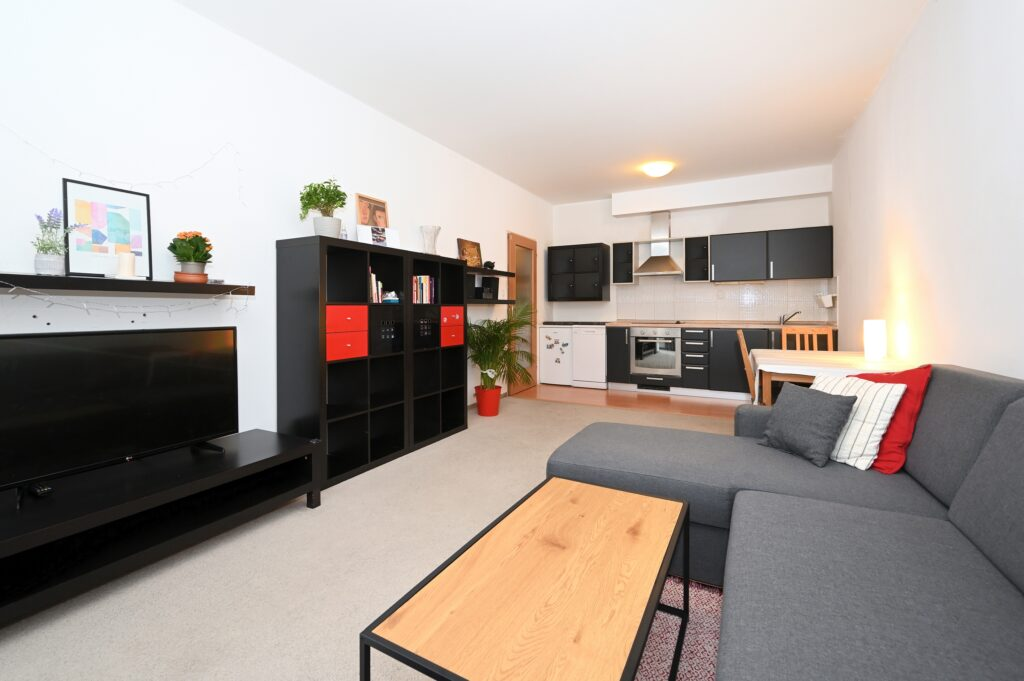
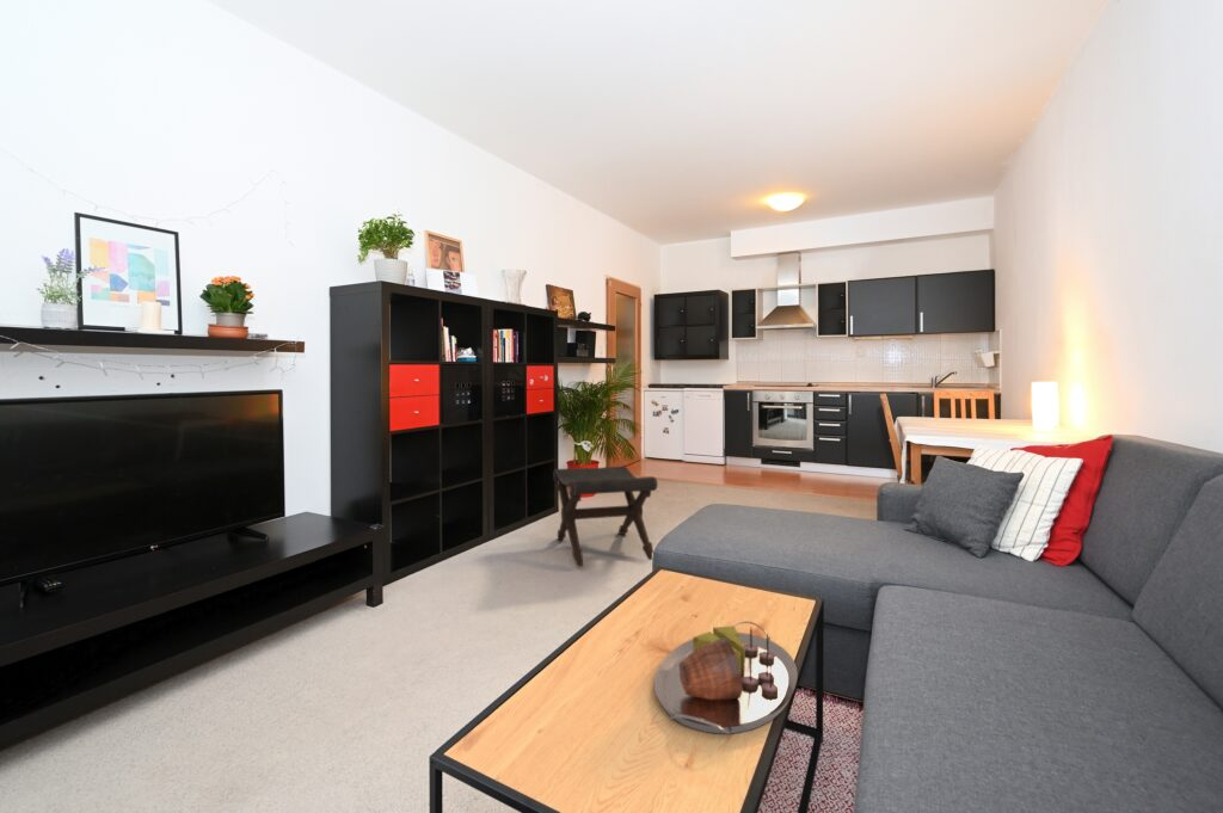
+ footstool (602, 511)
+ serving tray (726, 653)
